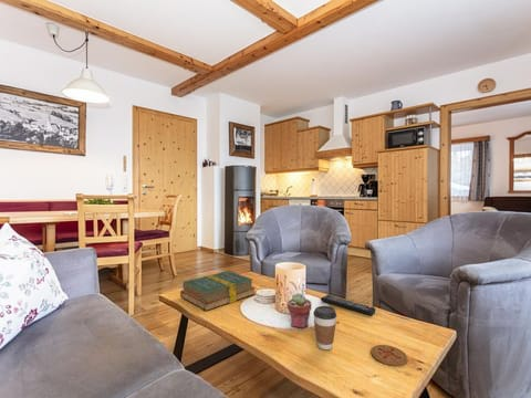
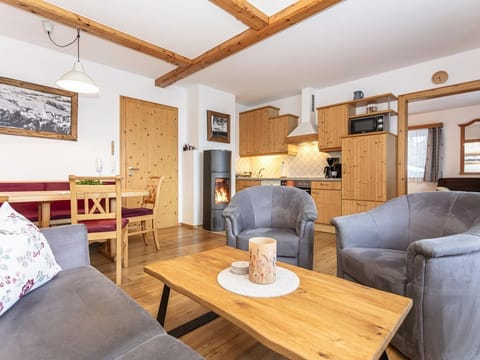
- remote control (346, 304)
- potted succulent (299, 308)
- hardback book (218, 287)
- coaster (388, 354)
- coffee cup (324, 327)
